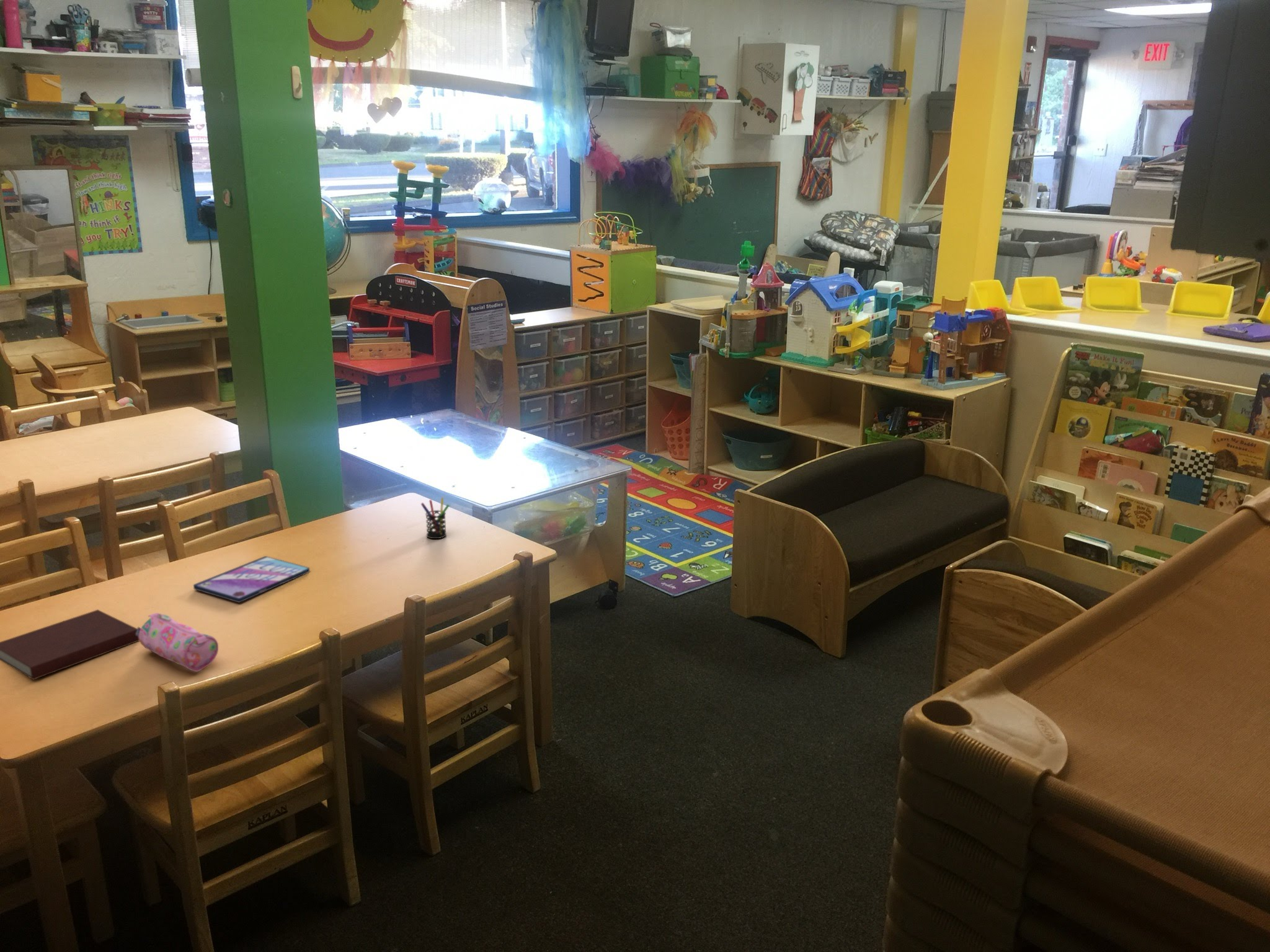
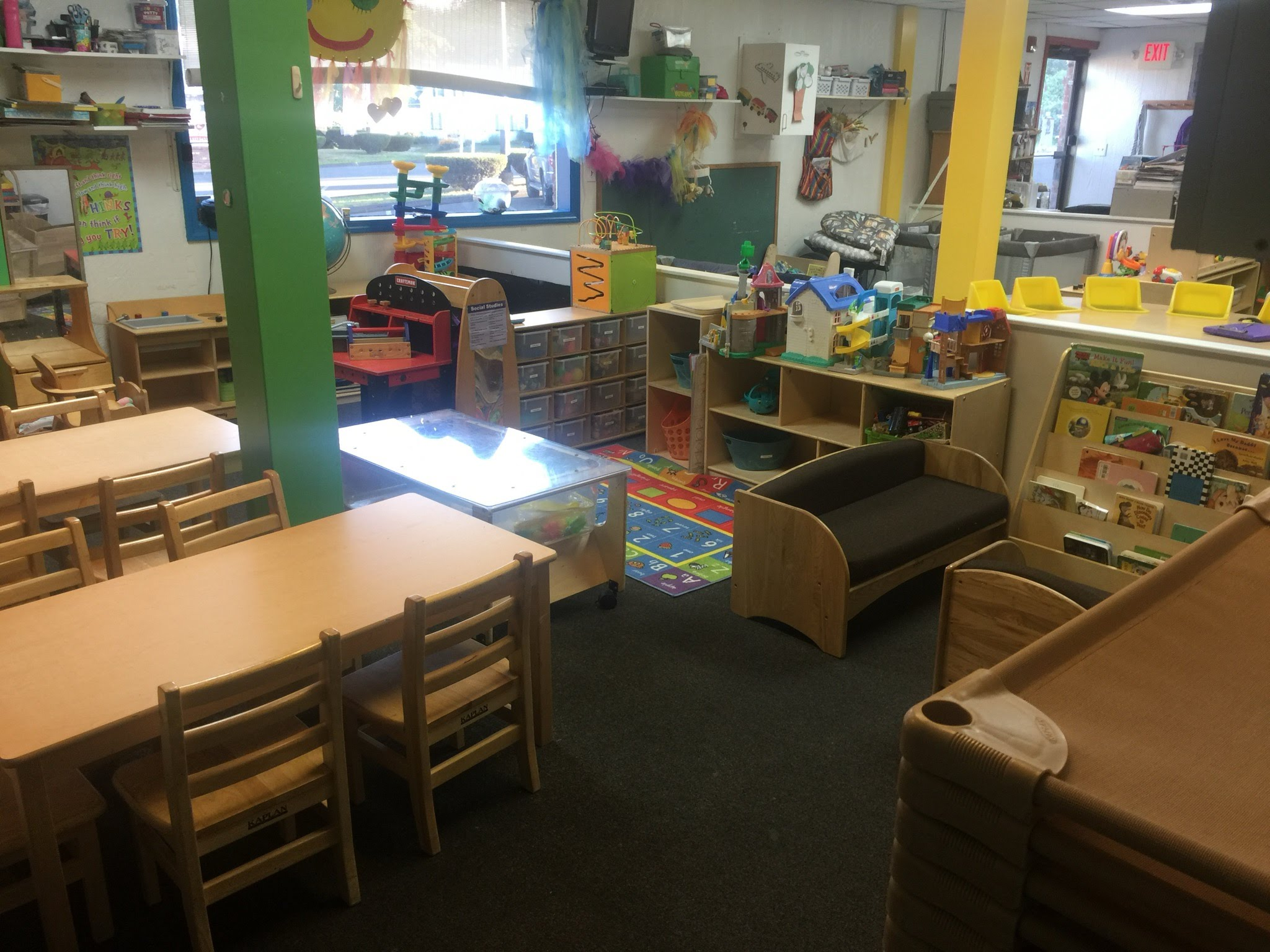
- pen holder (437, 517)
- video game case (252, 578)
- notebook (68, 643)
- pencil case (177, 641)
